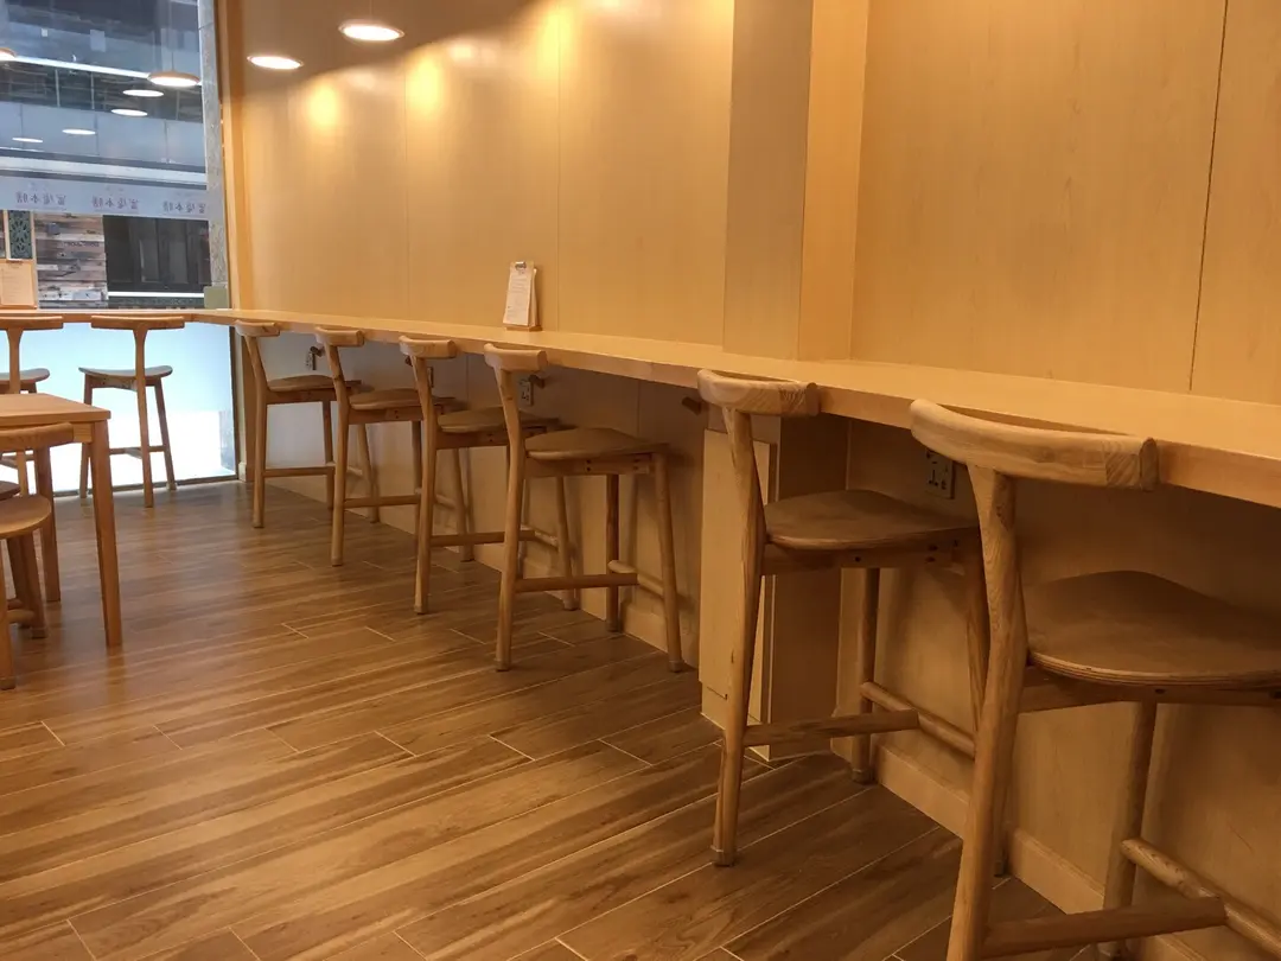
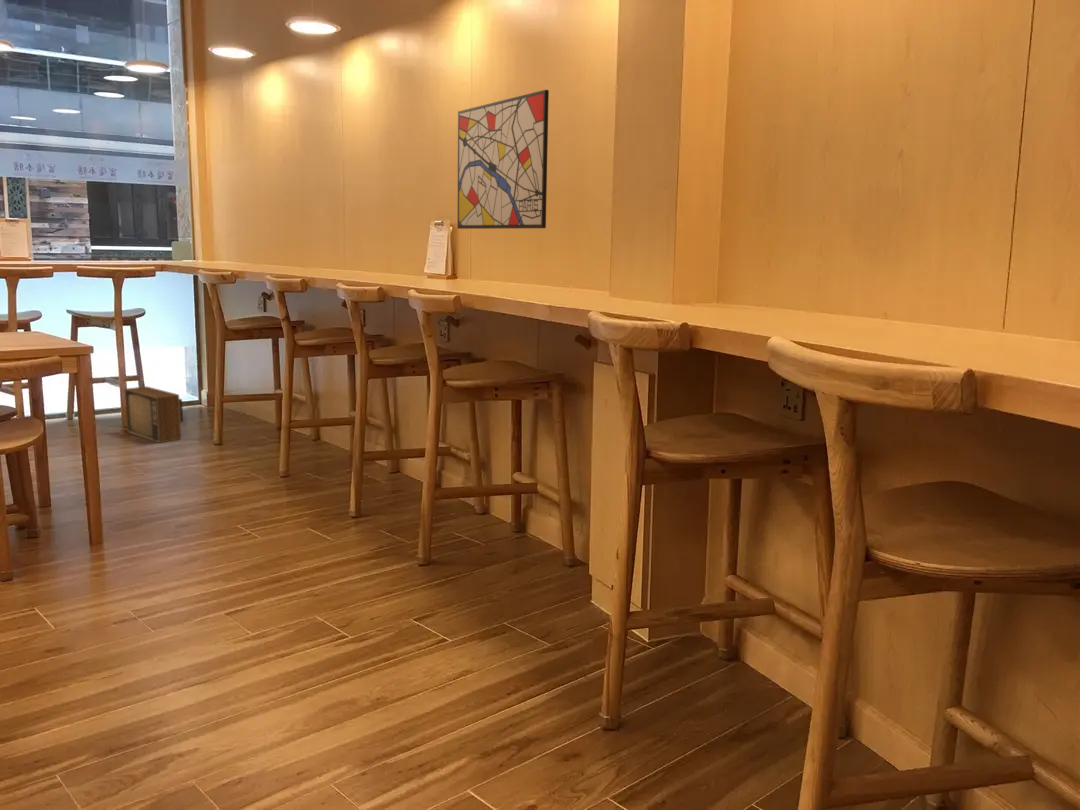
+ wall art (498, 165)
+ speaker (158, 413)
